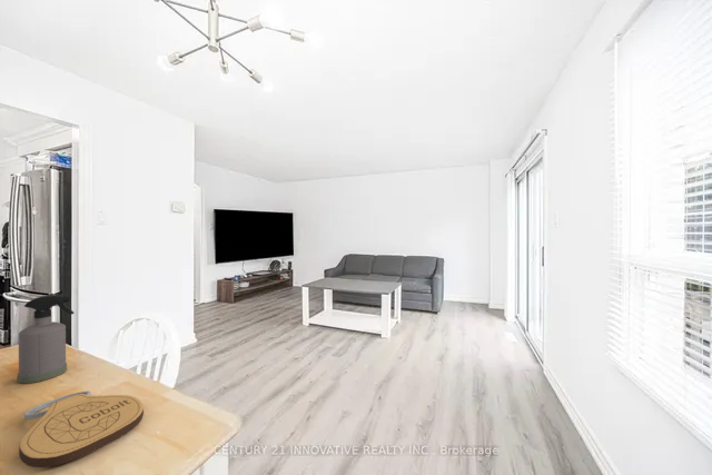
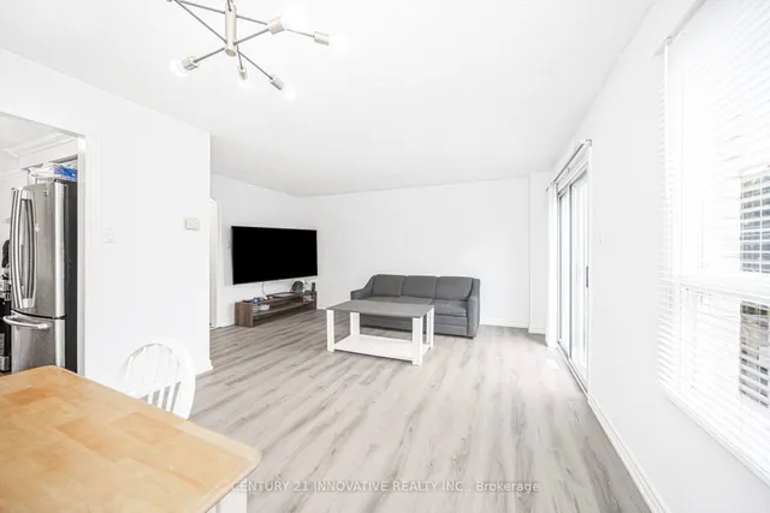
- spray bottle (47, 335)
- key chain (75, 413)
